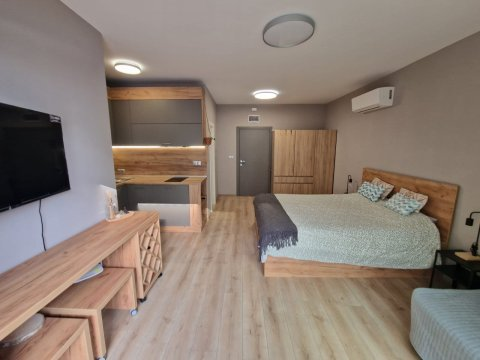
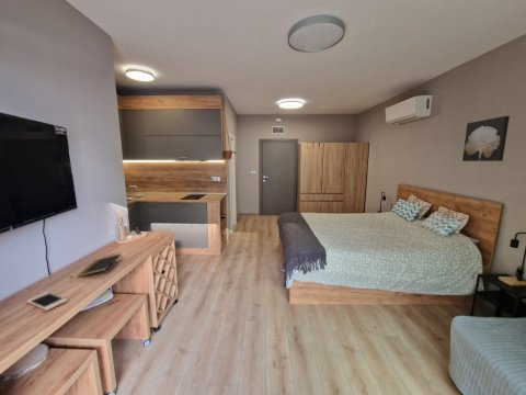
+ notepad (101, 264)
+ wall art (483, 140)
+ cell phone (47, 301)
